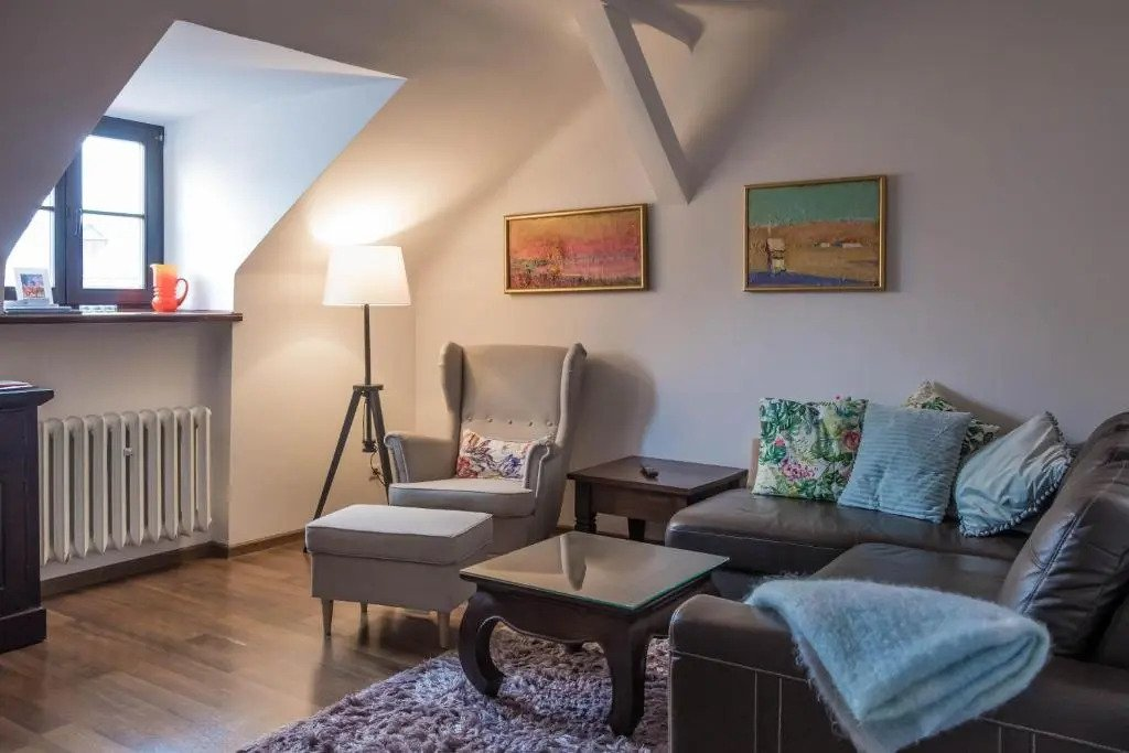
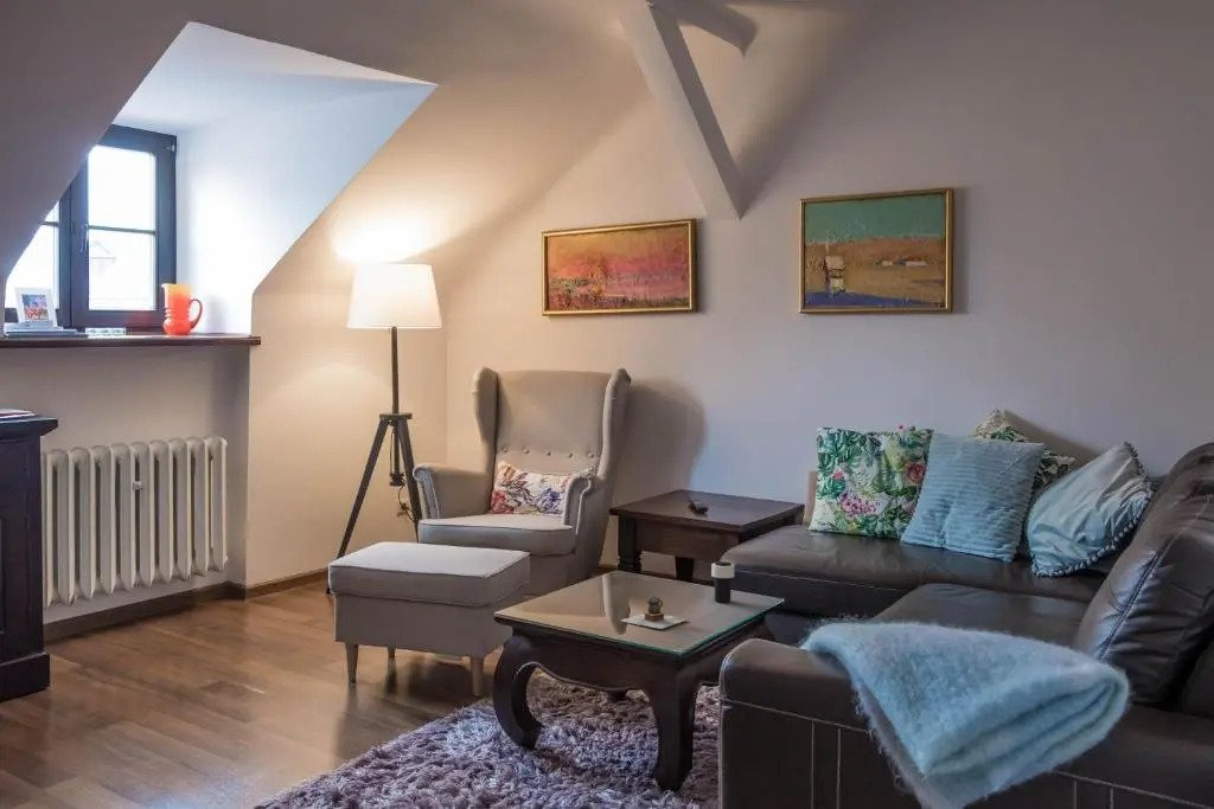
+ cup (722, 582)
+ teapot (653, 608)
